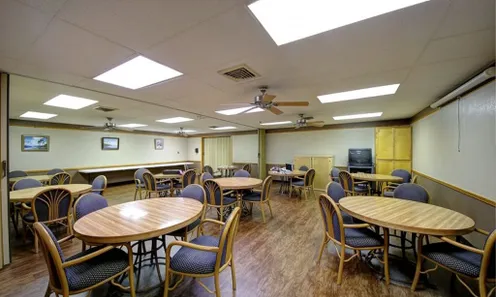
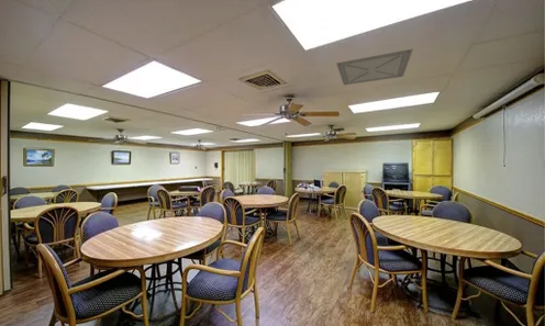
+ ceiling vent (371, 70)
